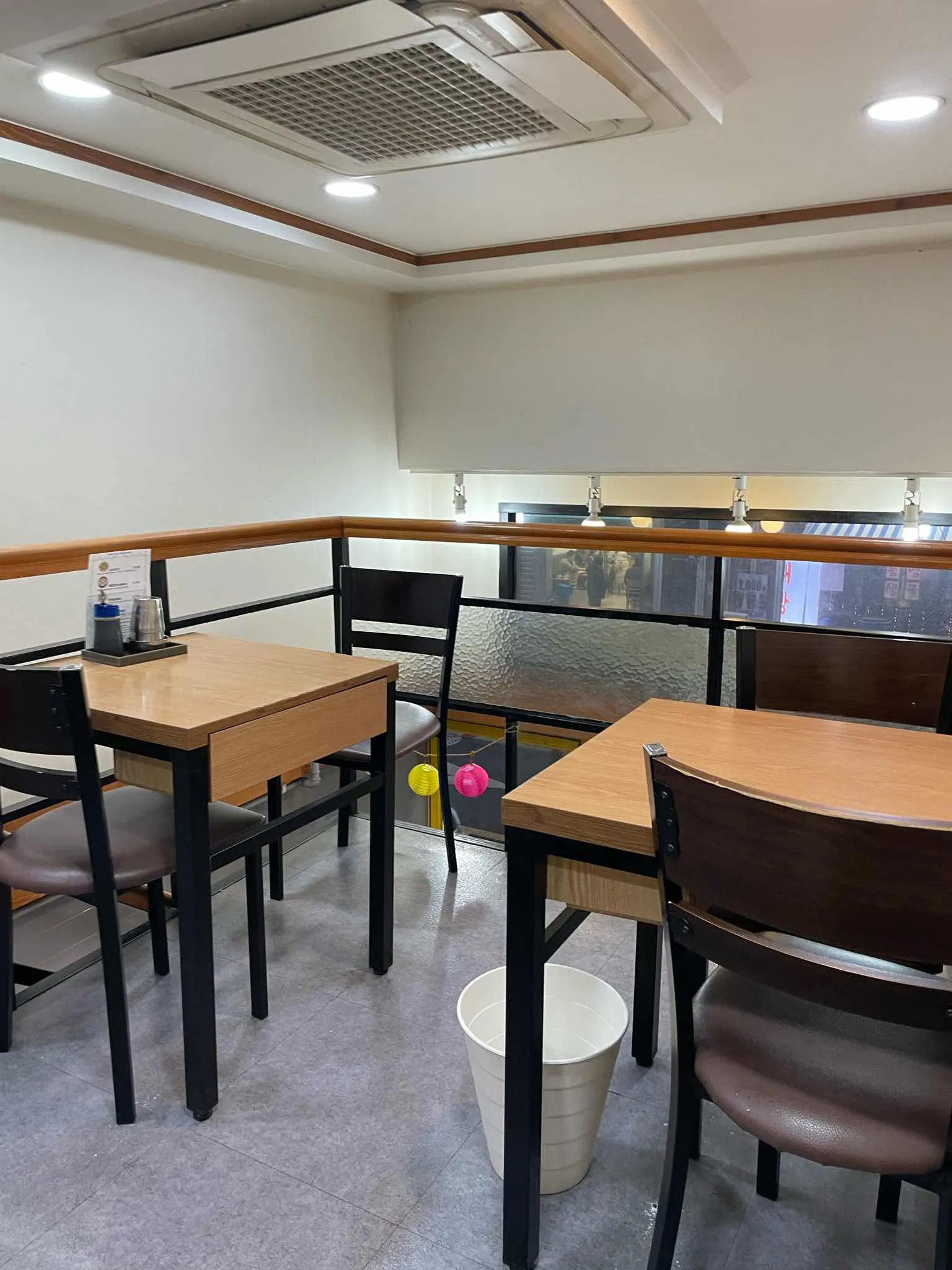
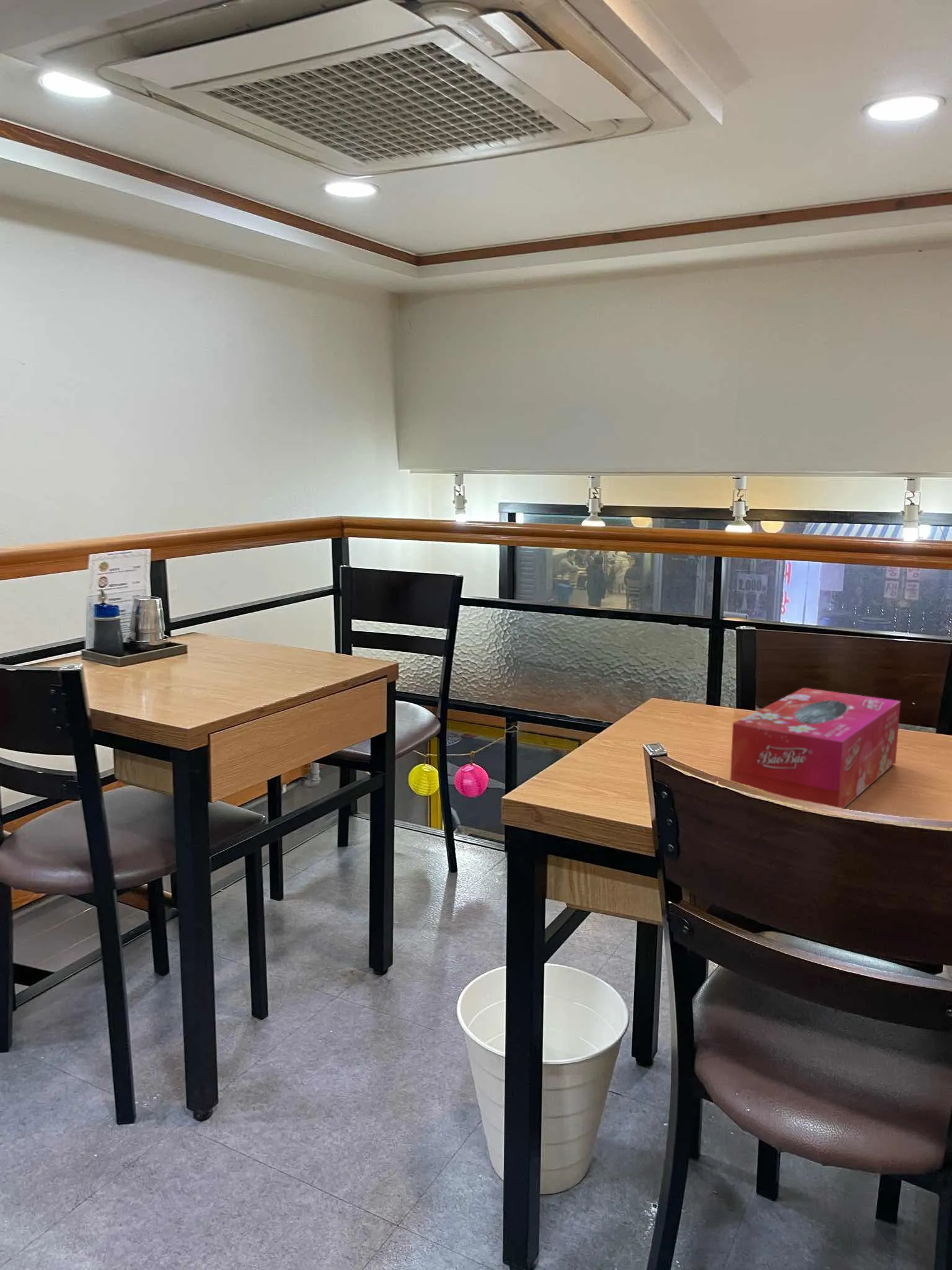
+ tissue box (818, 744)
